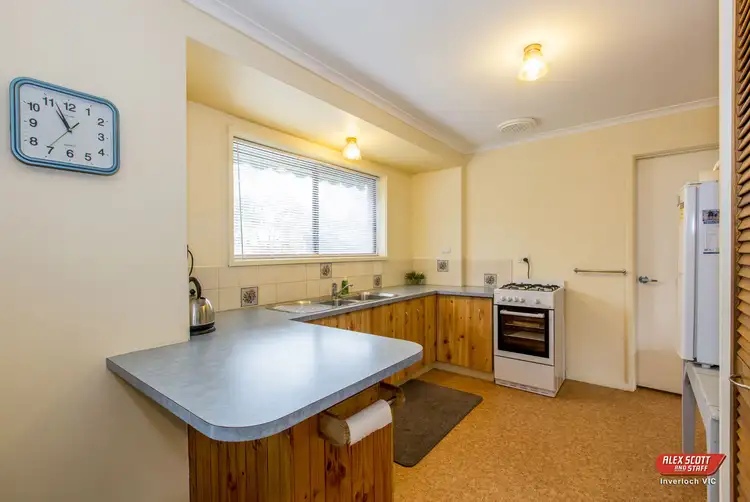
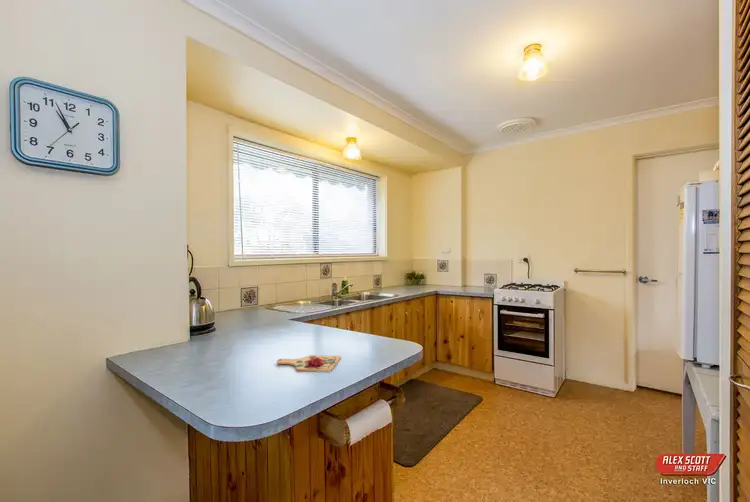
+ cutting board (306, 359)
